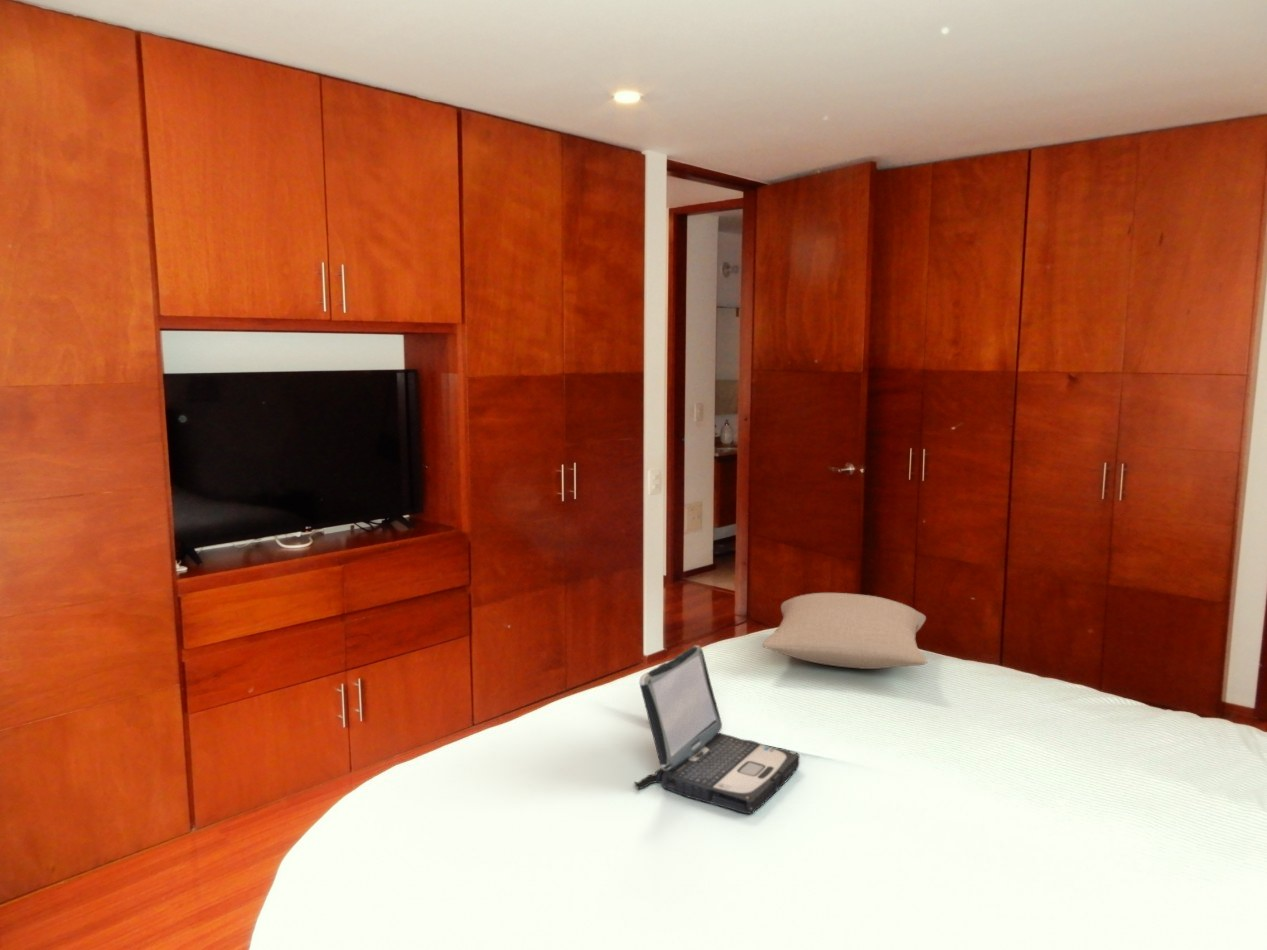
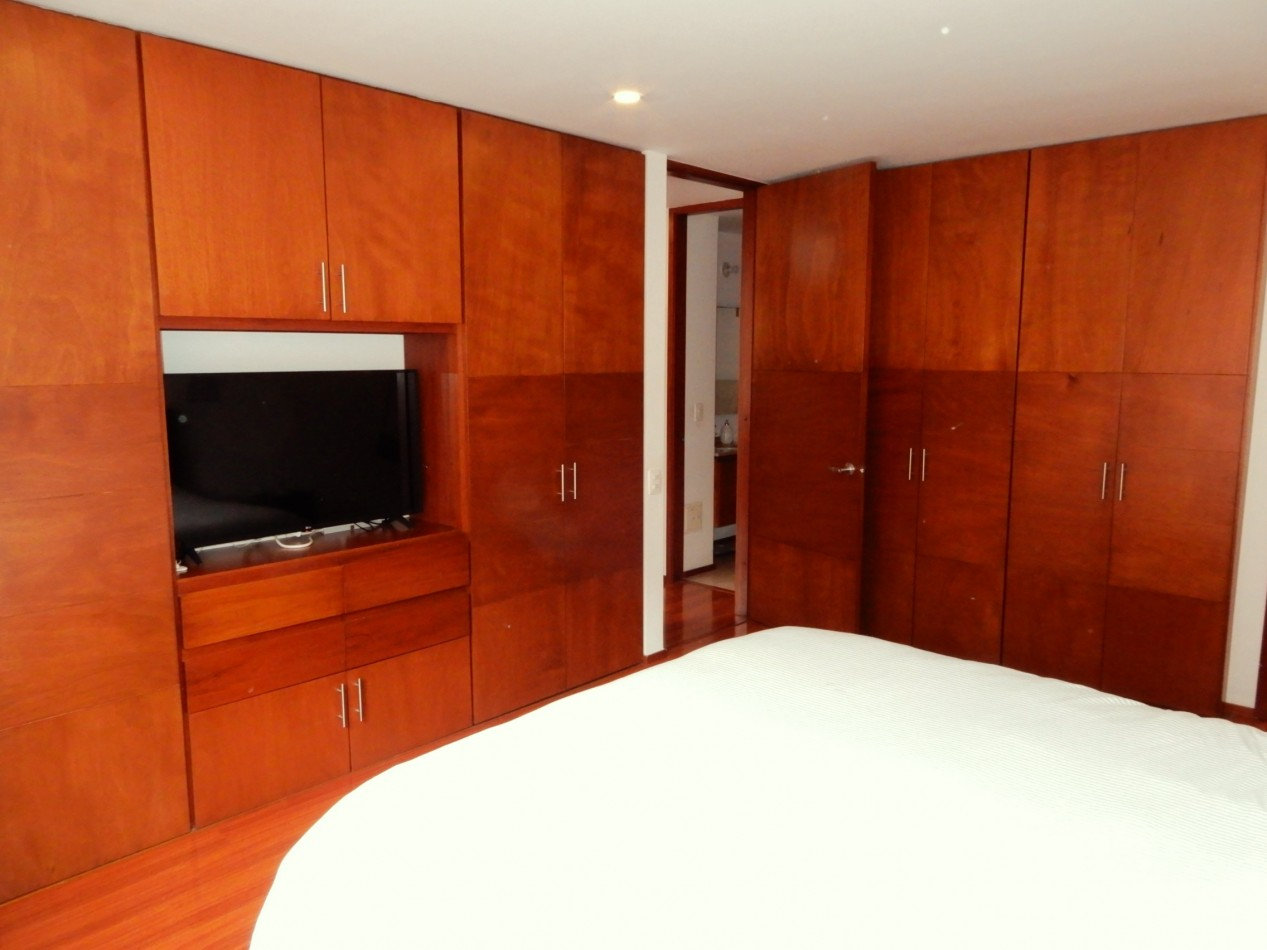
- laptop (717, 722)
- pillow (847, 630)
